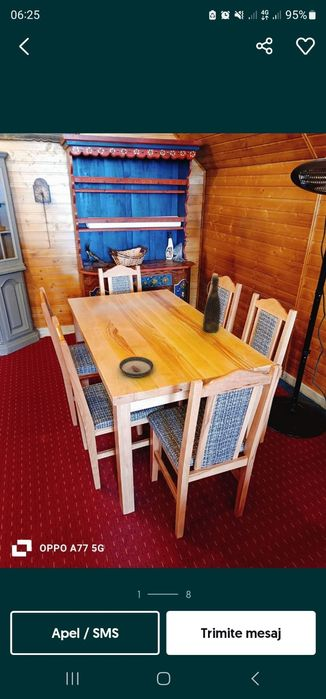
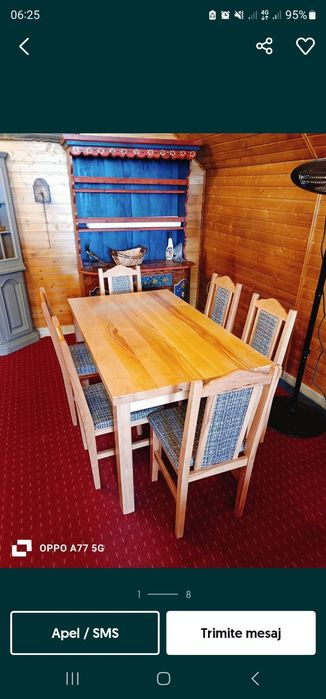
- saucer (136, 368)
- bottle (213, 304)
